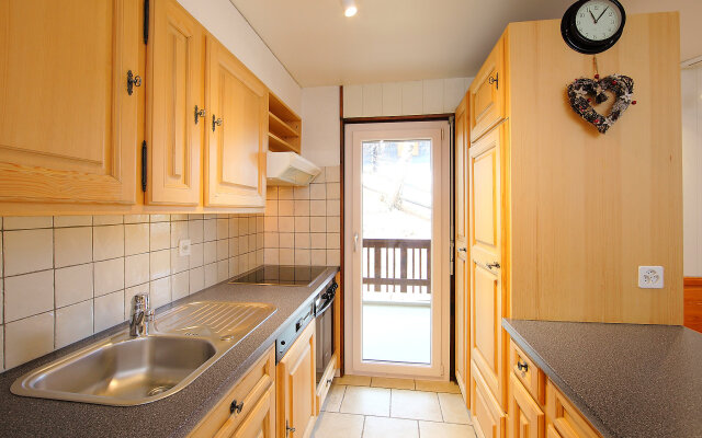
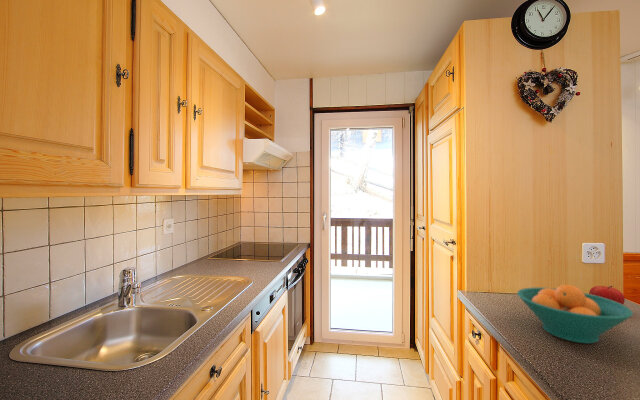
+ fruit (606, 297)
+ fruit bowl (569, 309)
